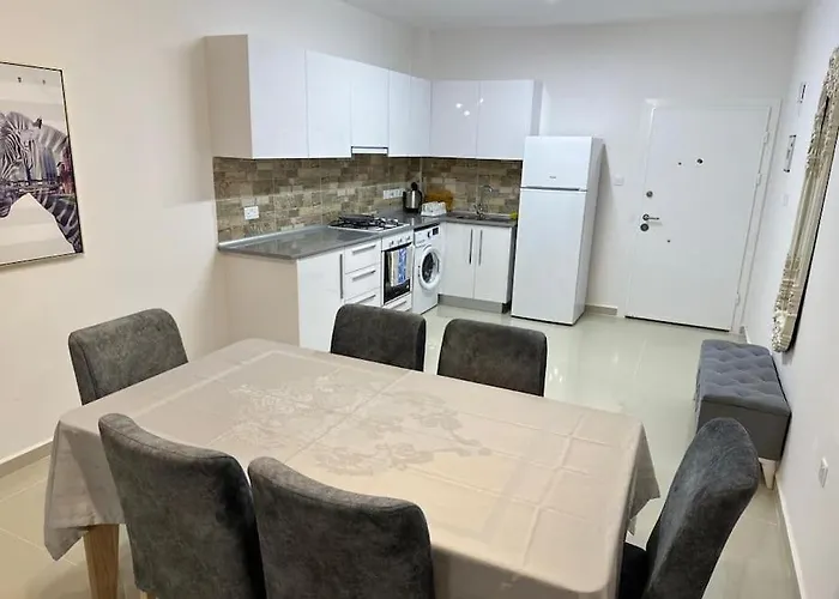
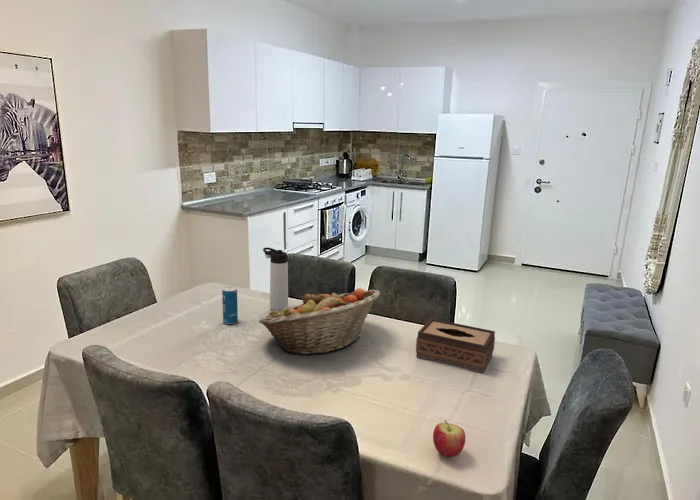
+ beverage can (230, 305)
+ fruit basket (322, 315)
+ tissue box (455, 344)
+ thermos bottle (275, 279)
+ apple (449, 436)
